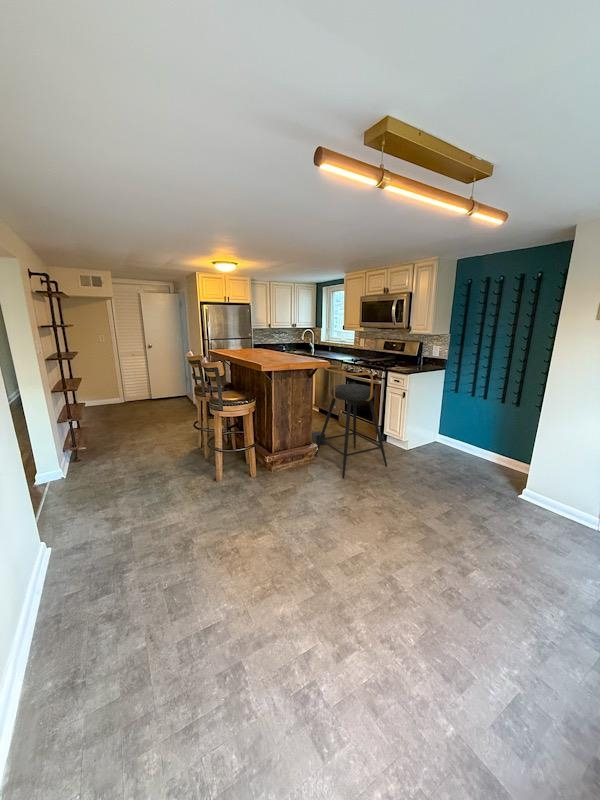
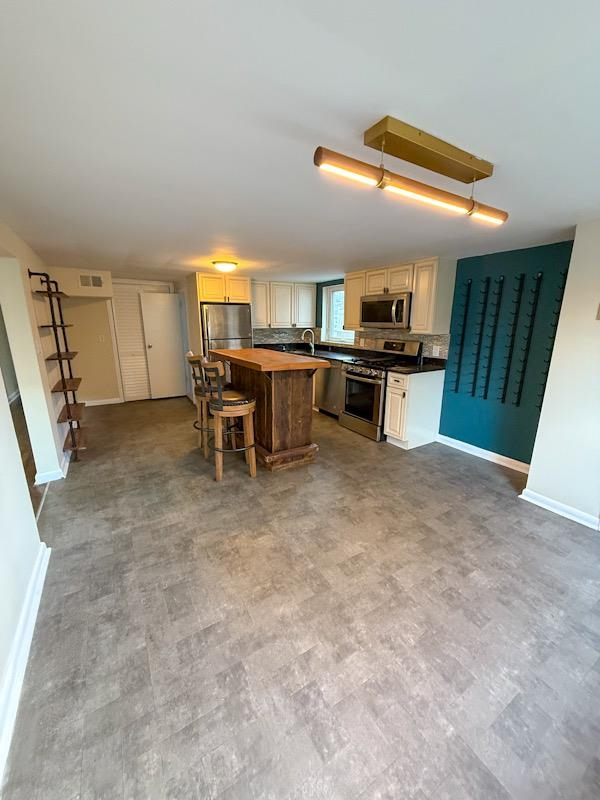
- bar stool (346, 415)
